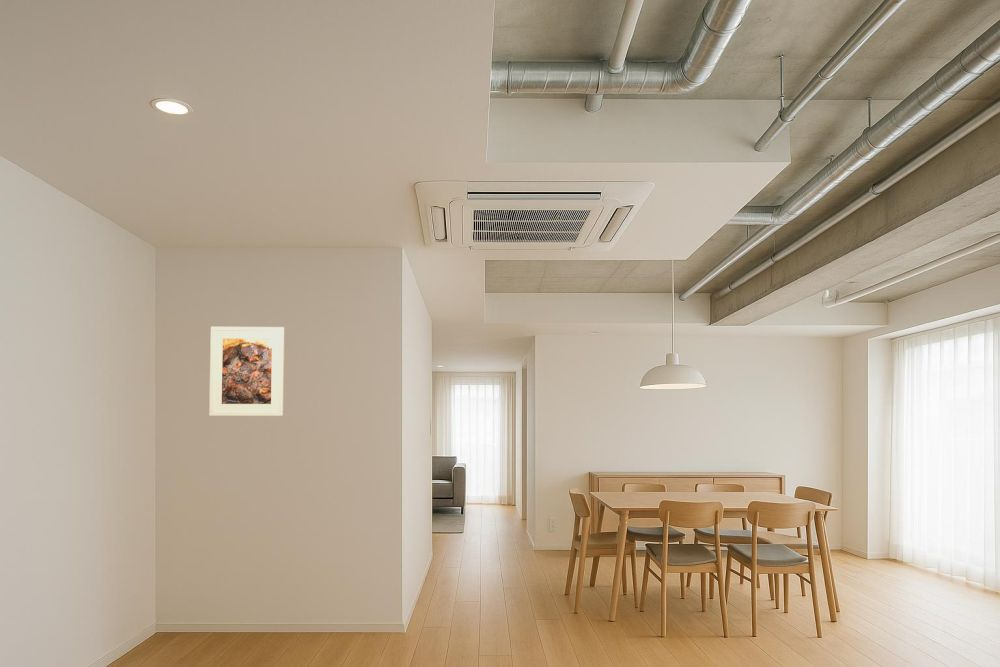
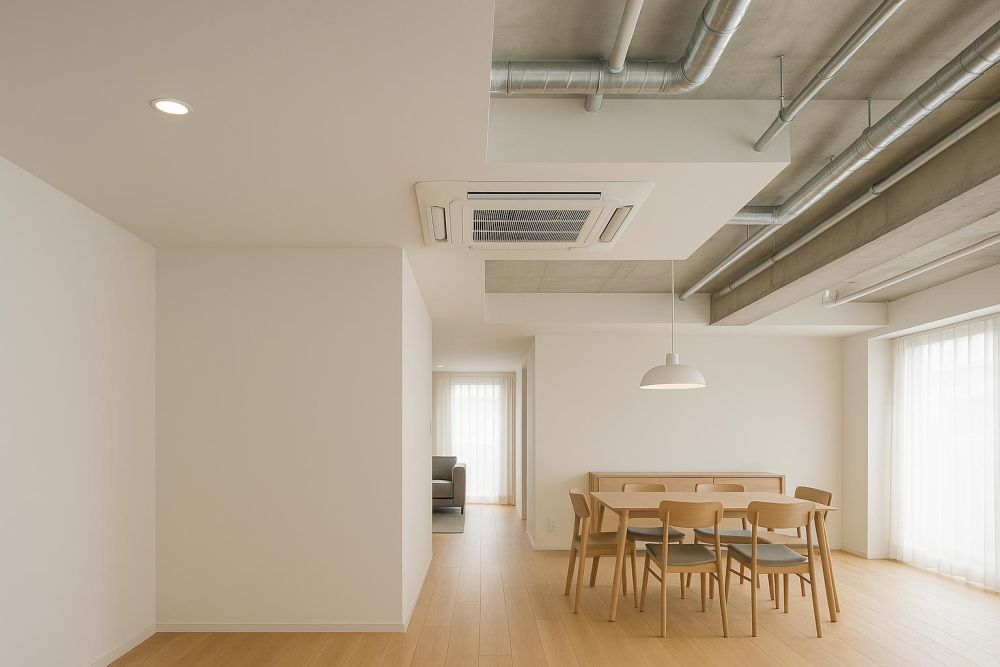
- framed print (247, 371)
